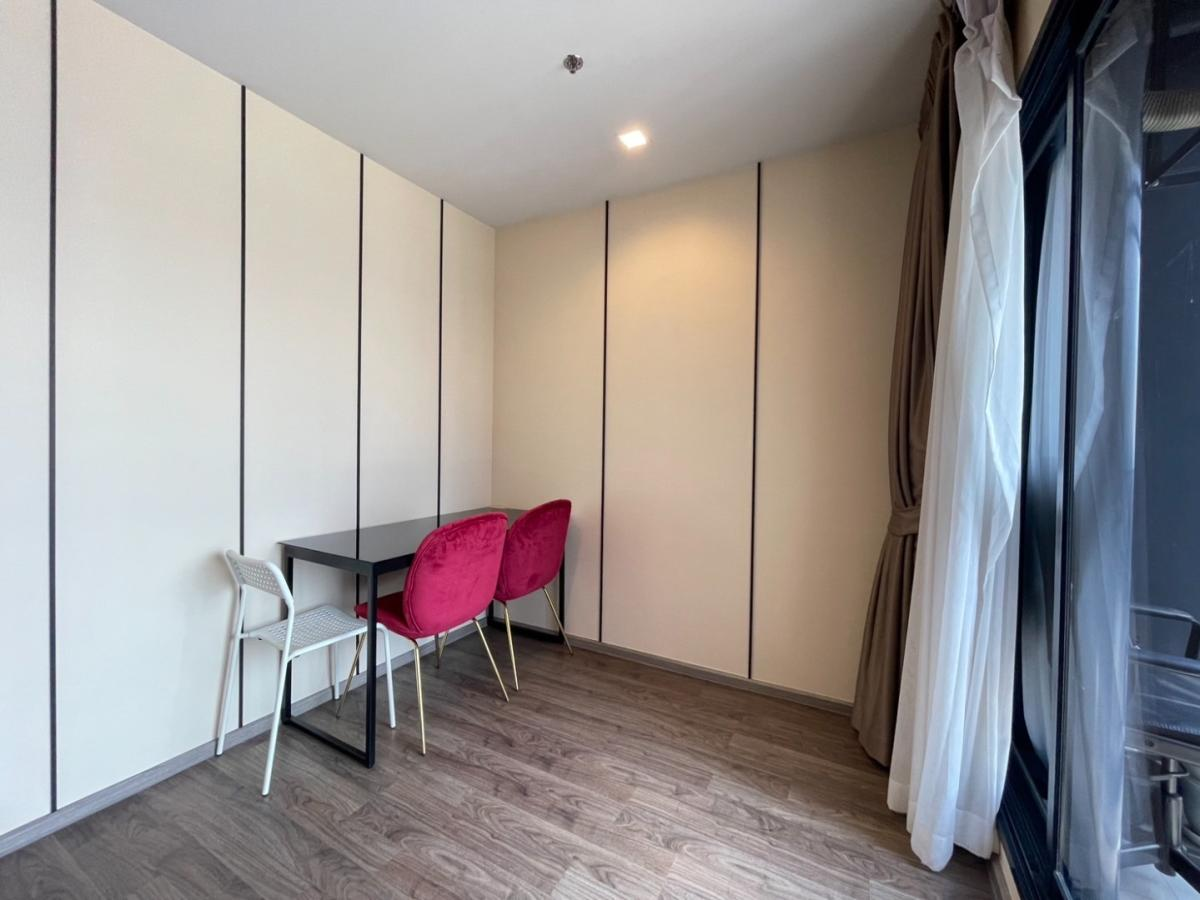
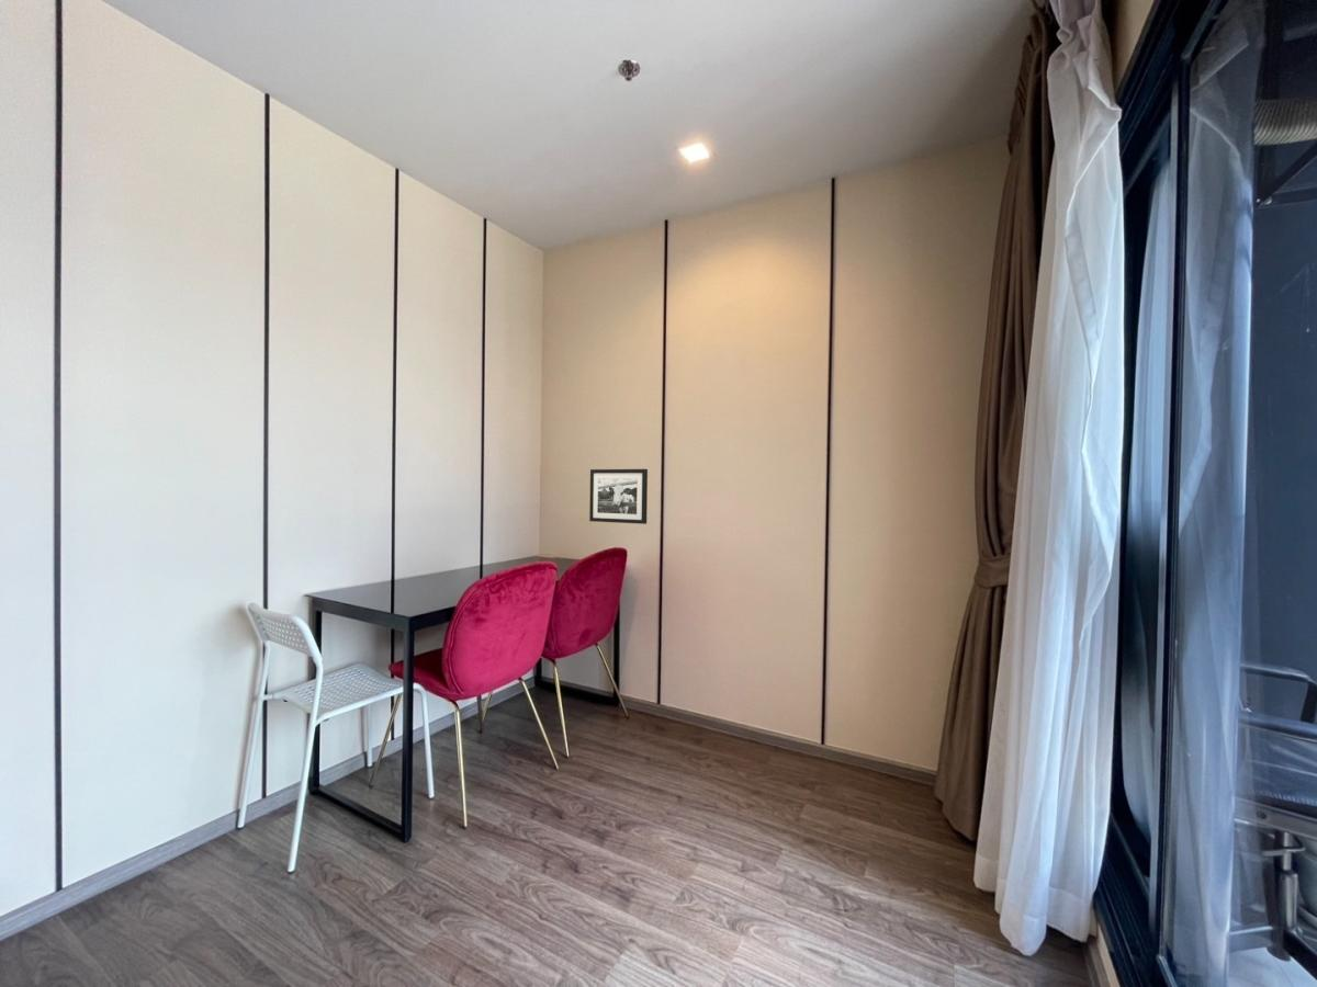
+ picture frame (617, 496)
